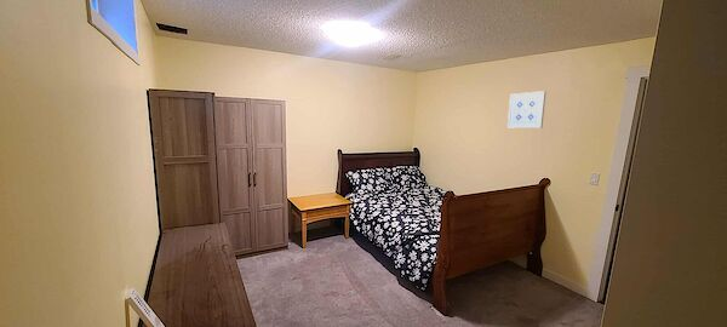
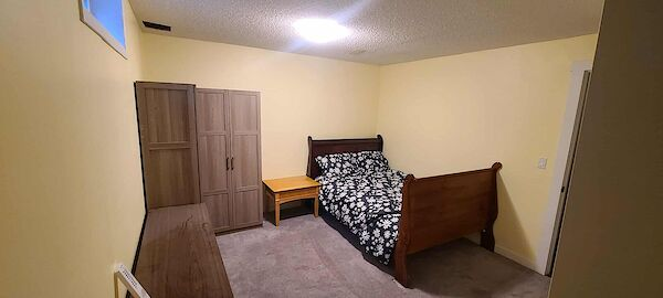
- wall art (525, 110)
